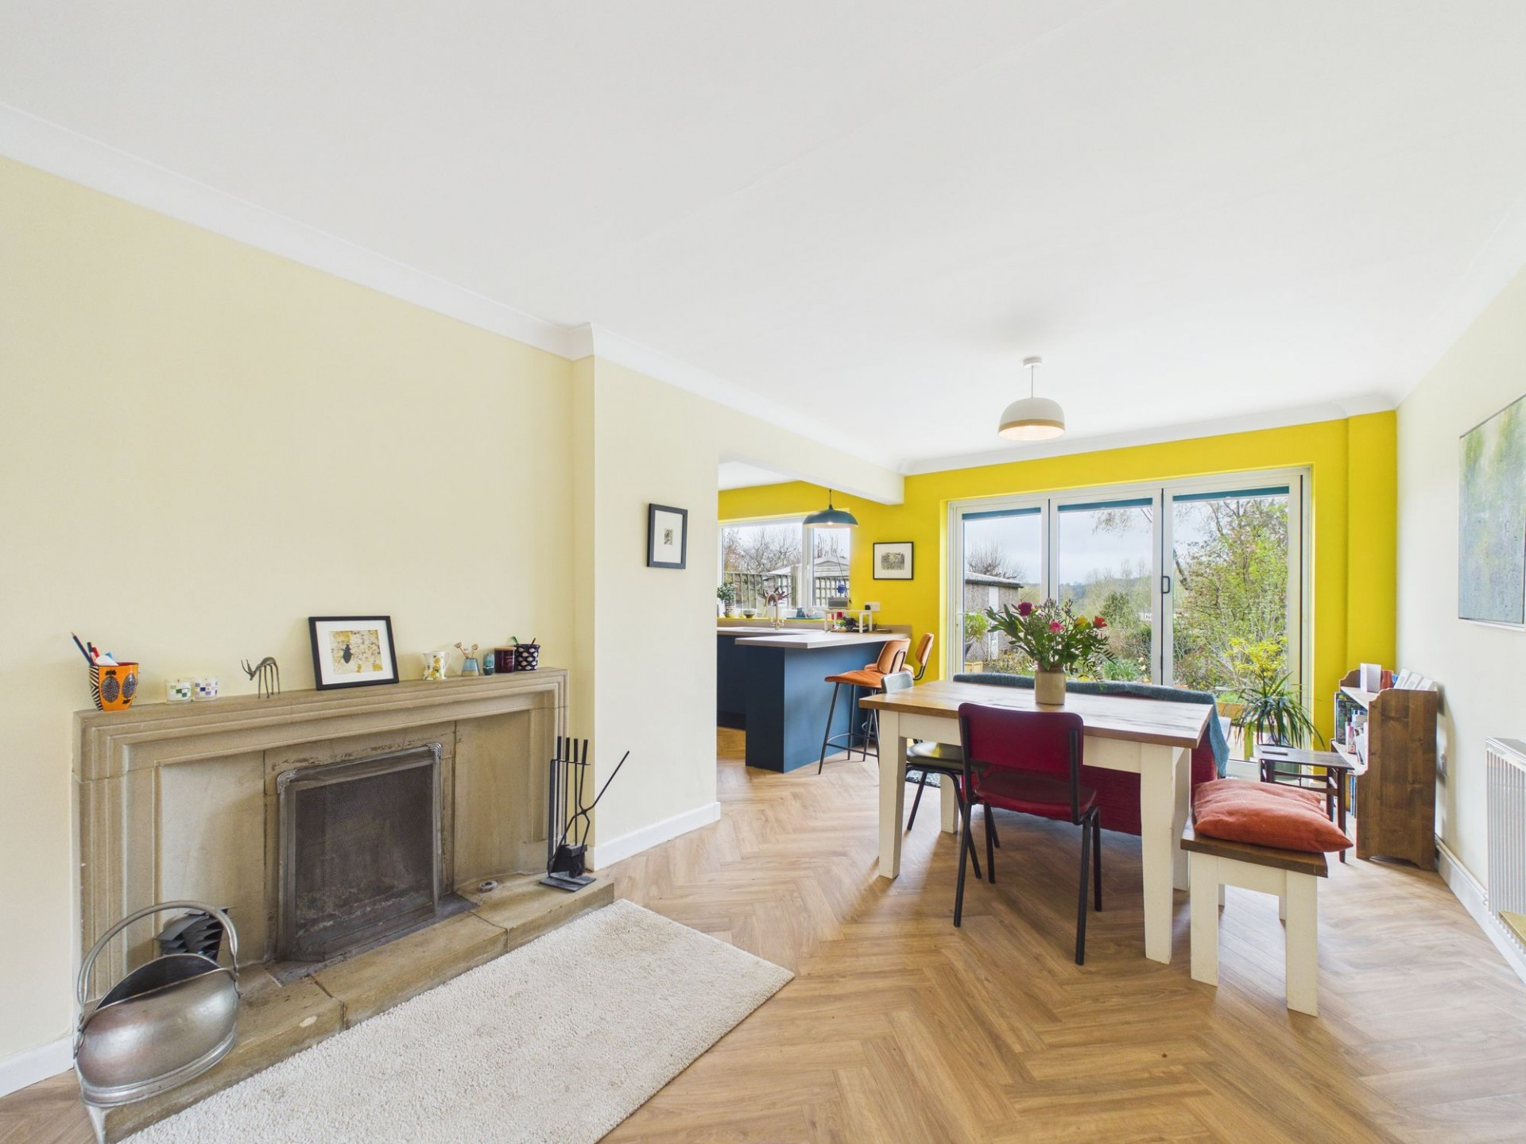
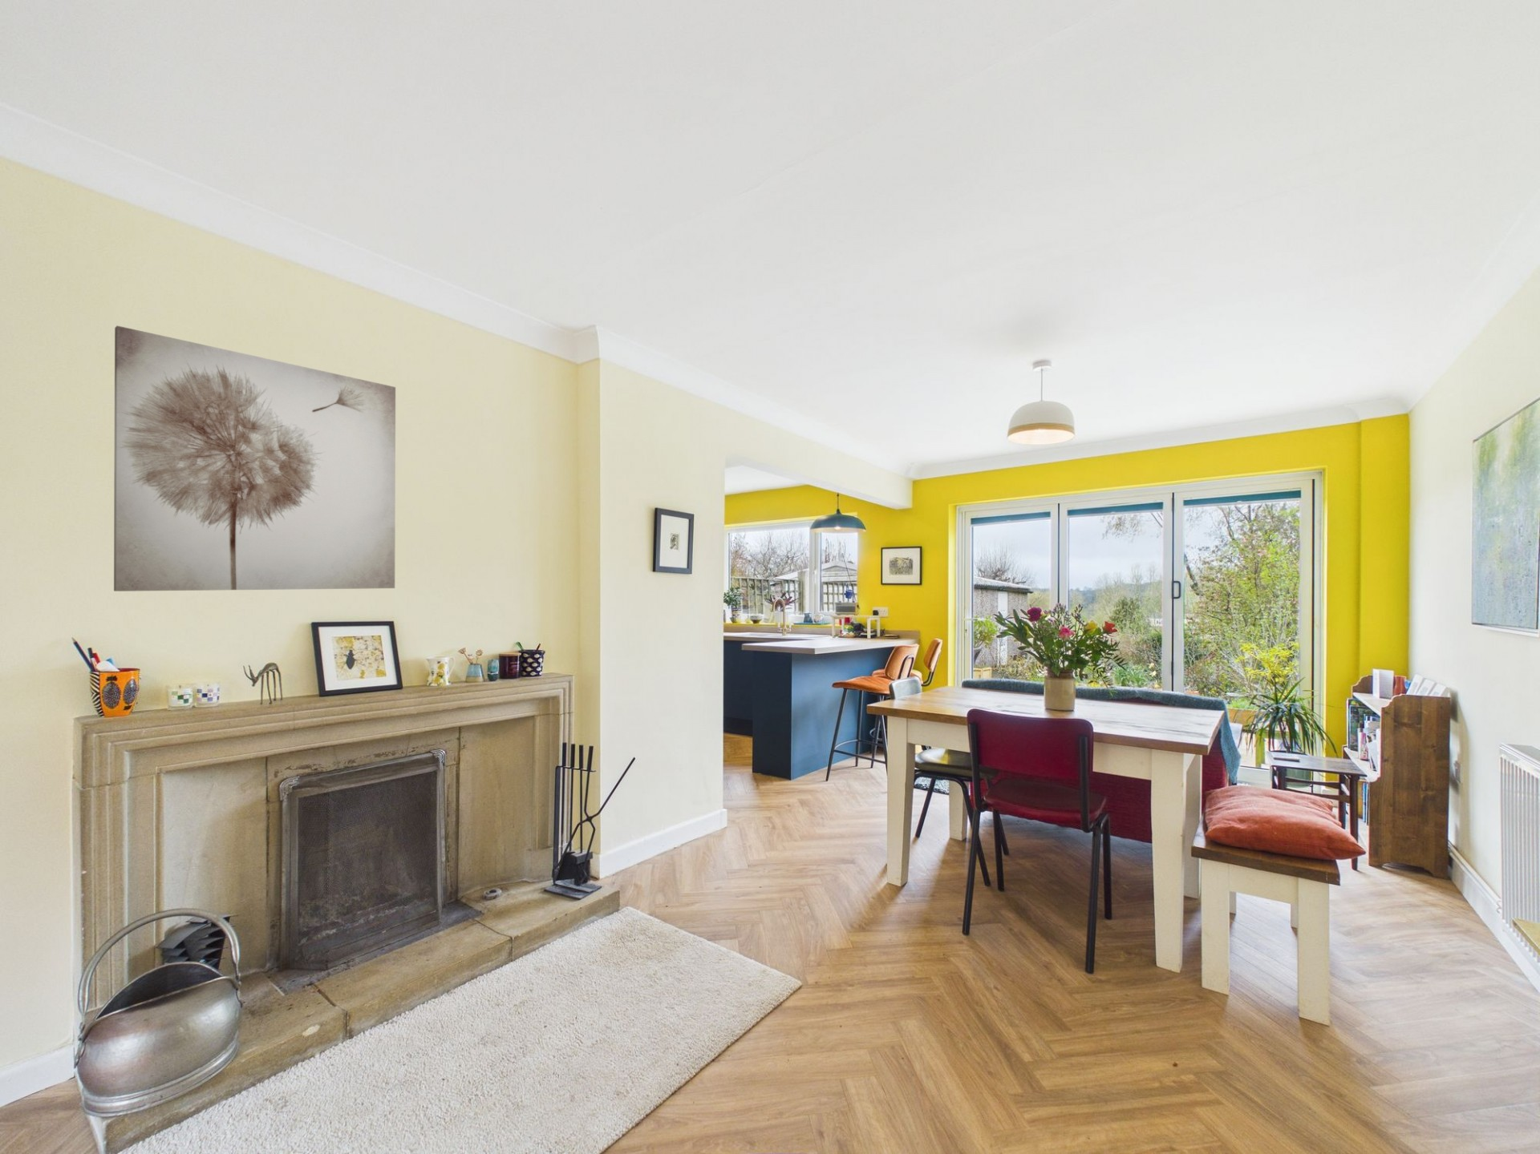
+ wall art (274, 475)
